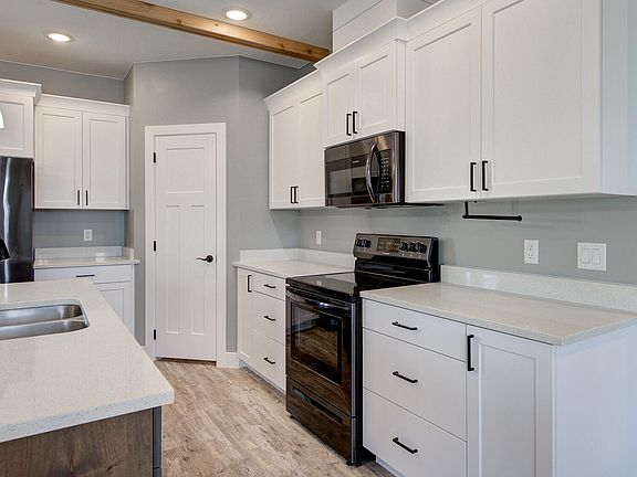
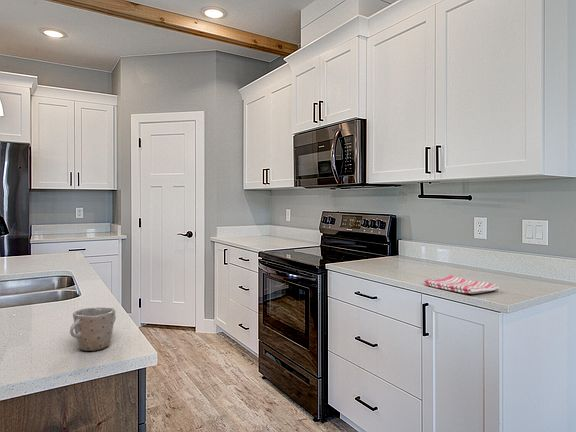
+ mug (94, 328)
+ dish towel (460, 283)
